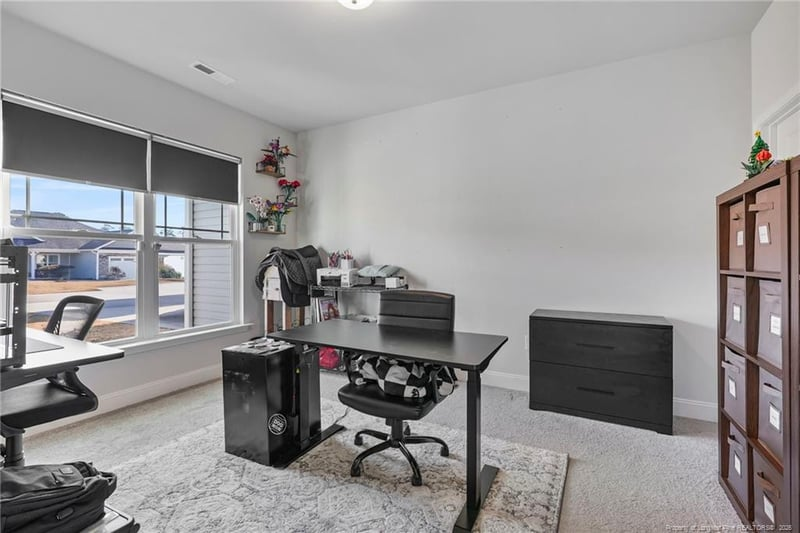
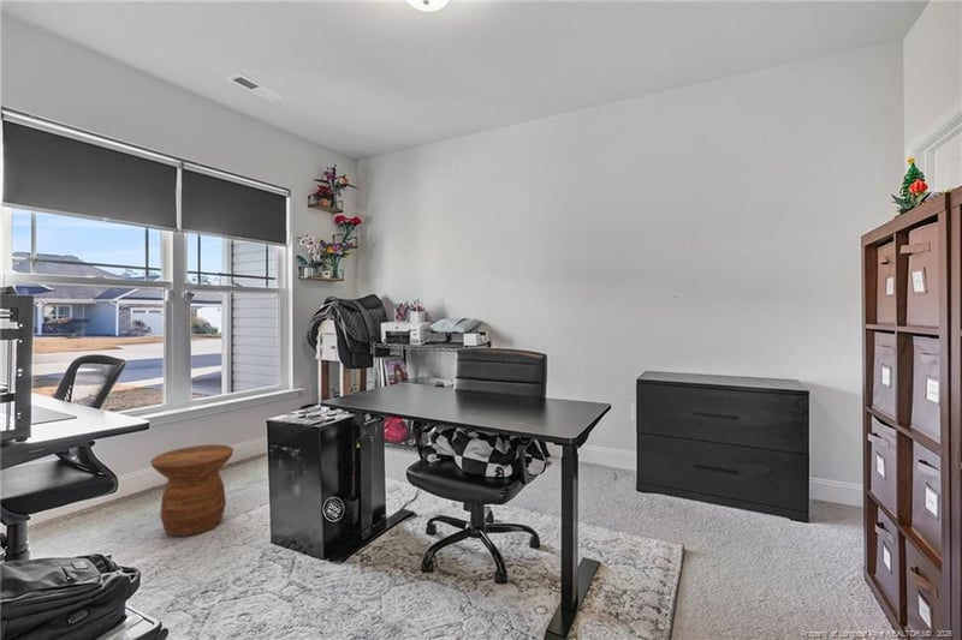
+ side table (194, 490)
